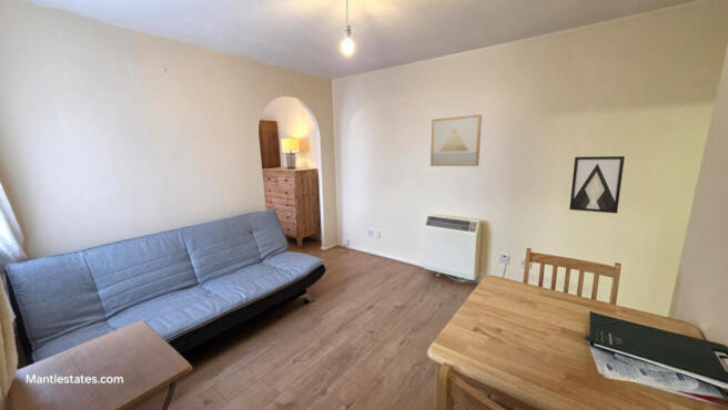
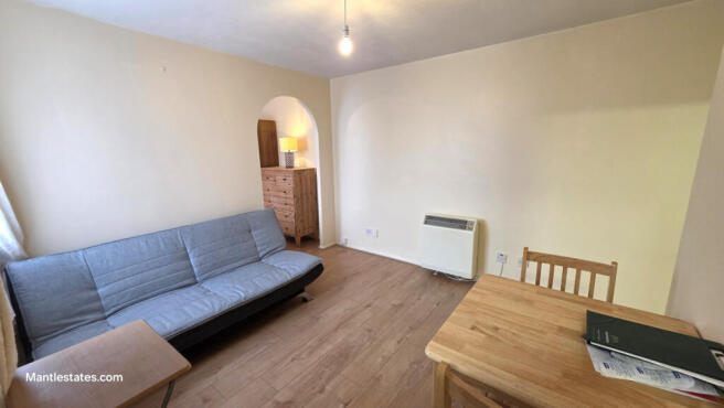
- wall art (595, 184)
- wall art (454, 142)
